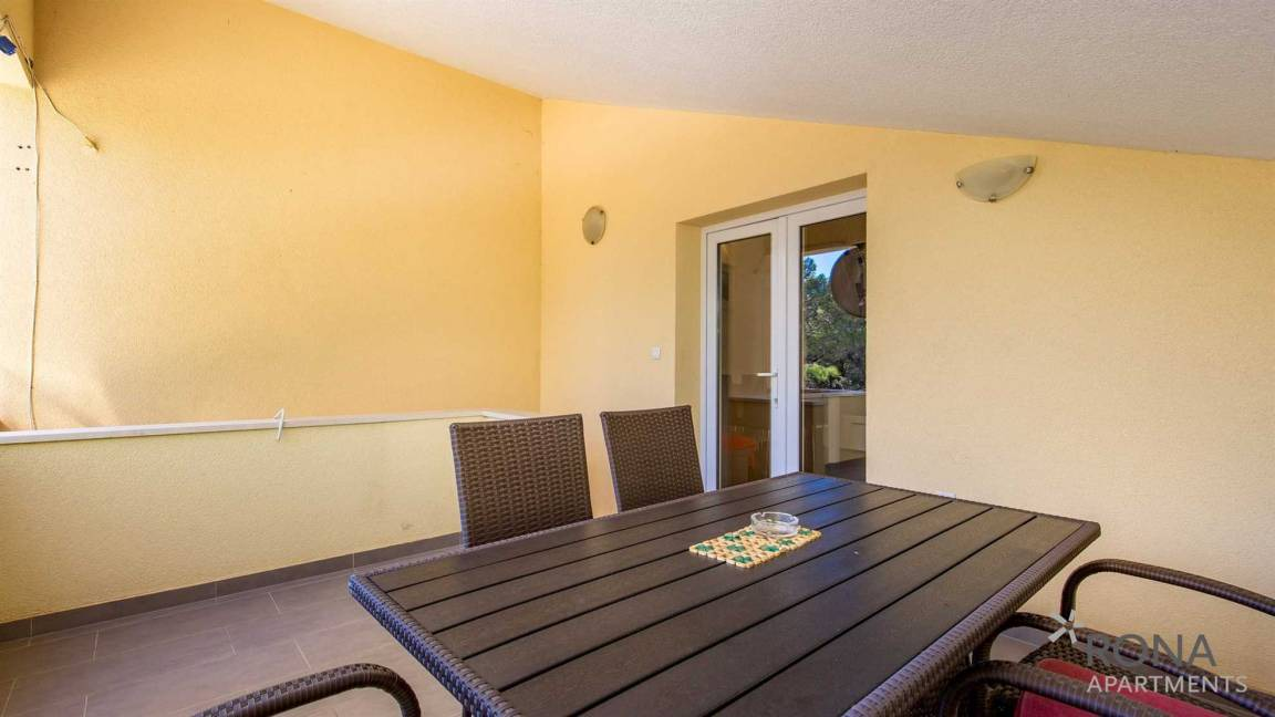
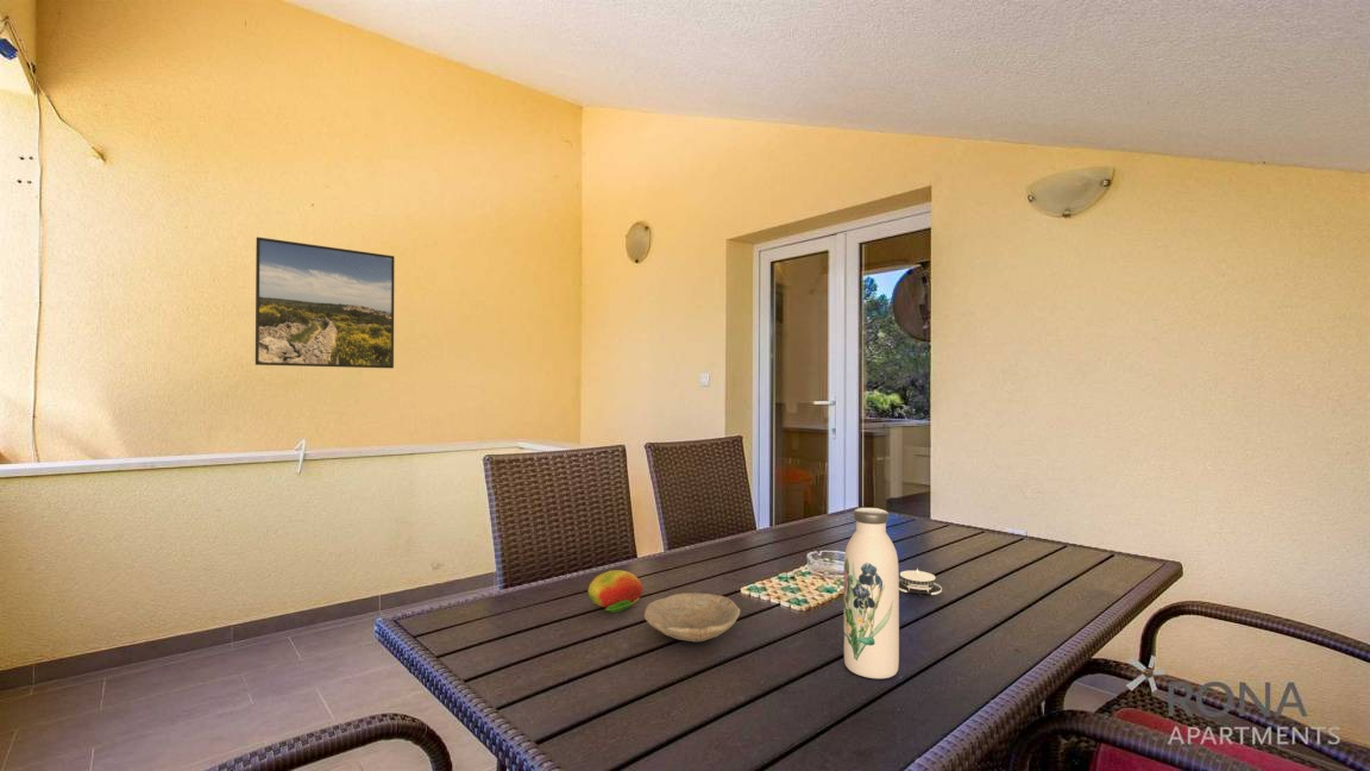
+ water bottle (871, 588)
+ architectural model (917, 577)
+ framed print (328, 307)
+ bowl (693, 621)
+ fruit (615, 589)
